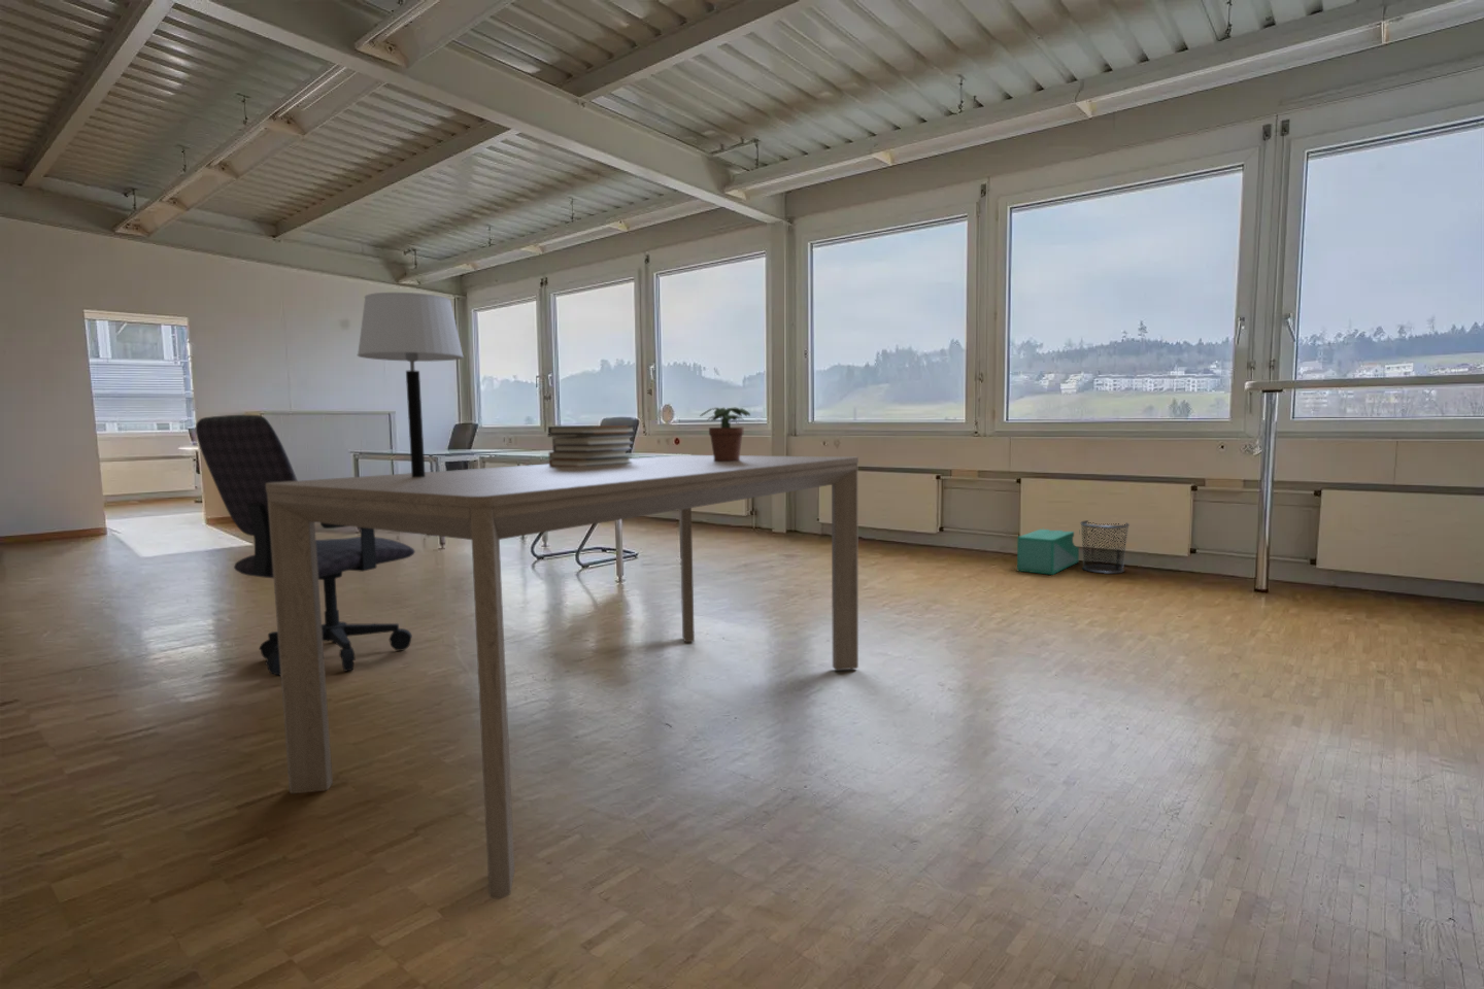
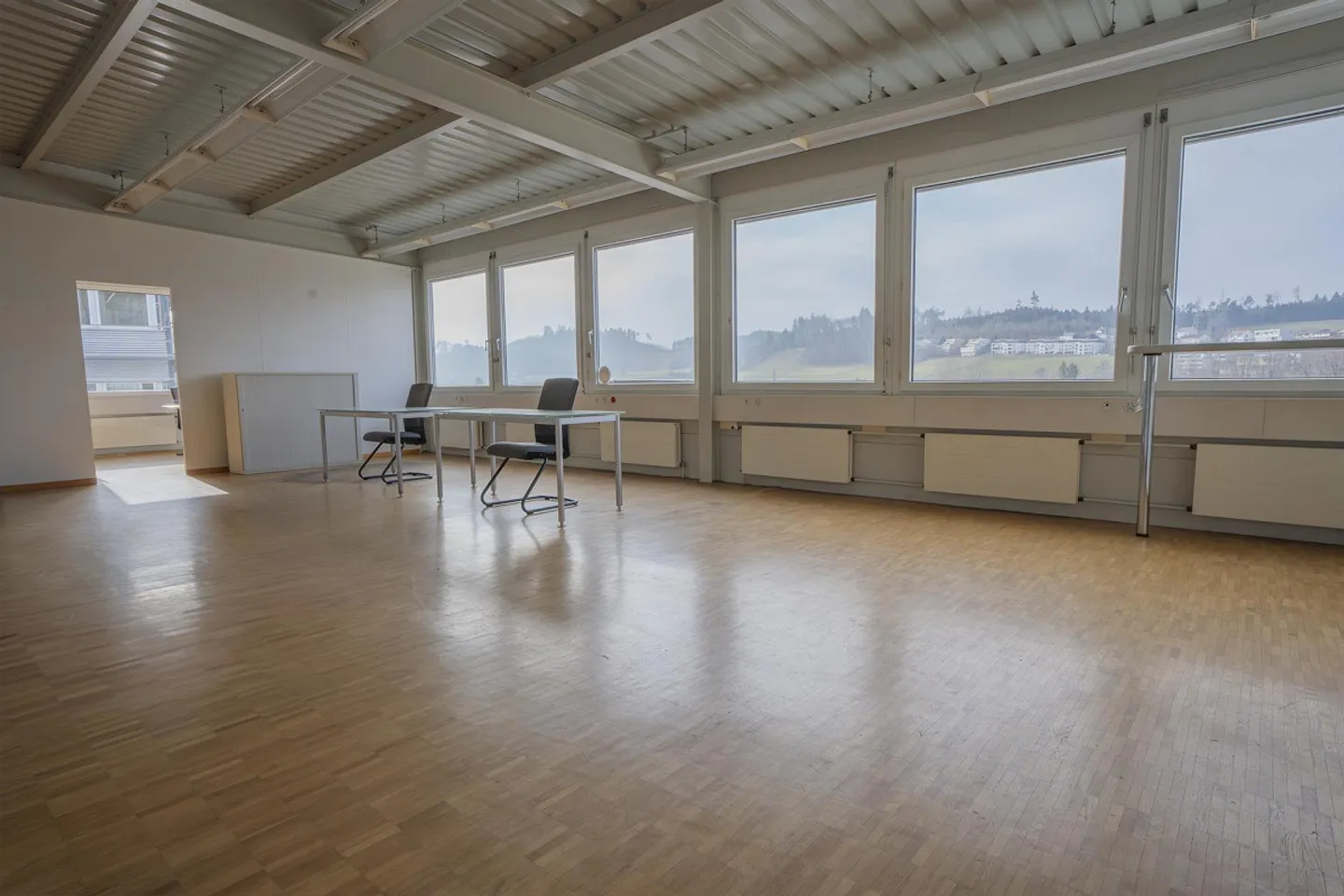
- storage bin (1048, 549)
- potted plant (727, 434)
- book stack (593, 444)
- table lamp (413, 389)
- office chair (317, 540)
- waste bin (1104, 546)
- dining table (681, 594)
